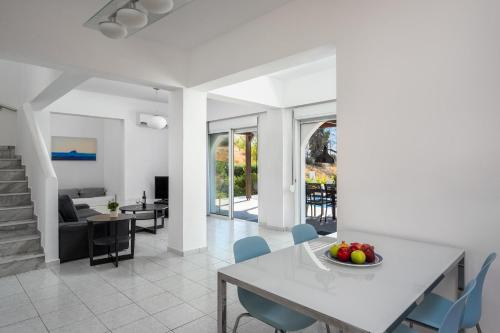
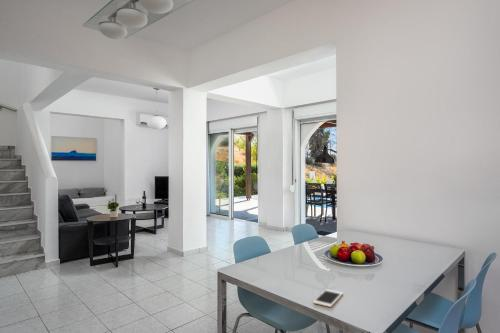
+ cell phone (328, 297)
